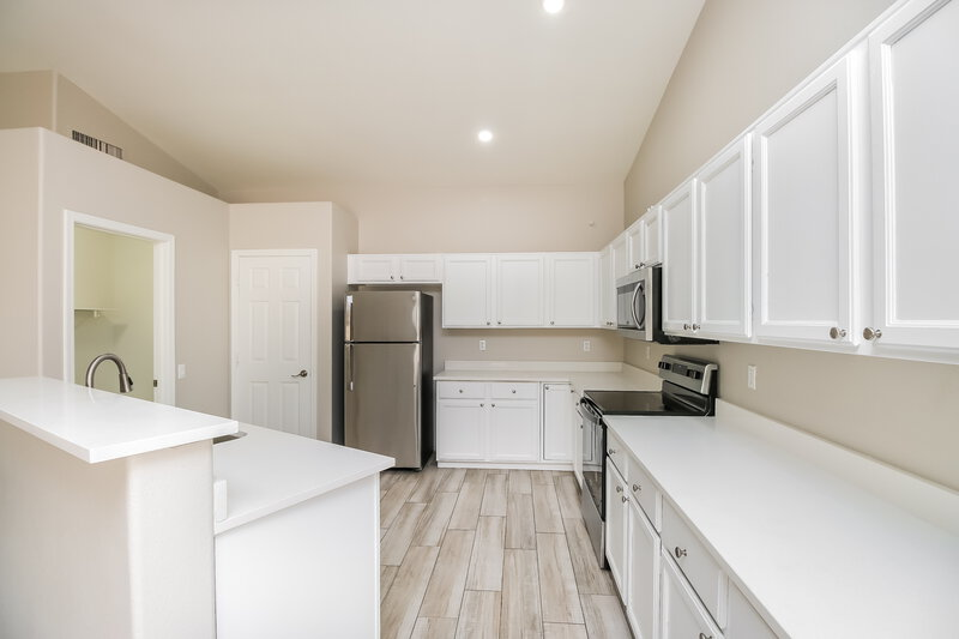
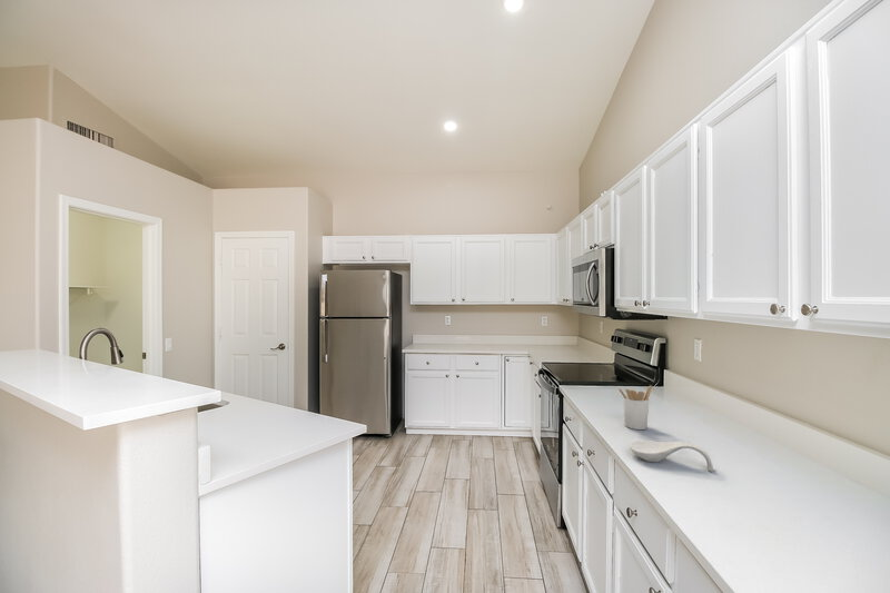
+ spoon rest (669, 451)
+ utensil holder (635, 406)
